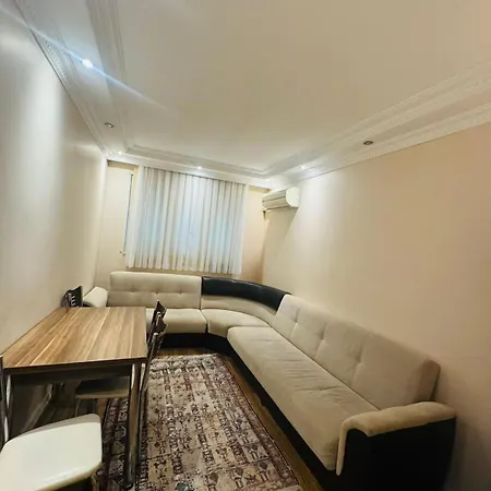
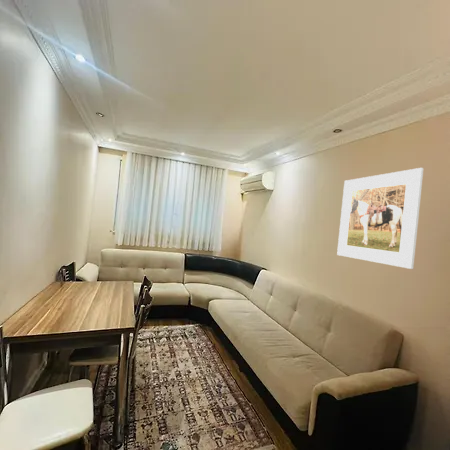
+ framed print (373, 218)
